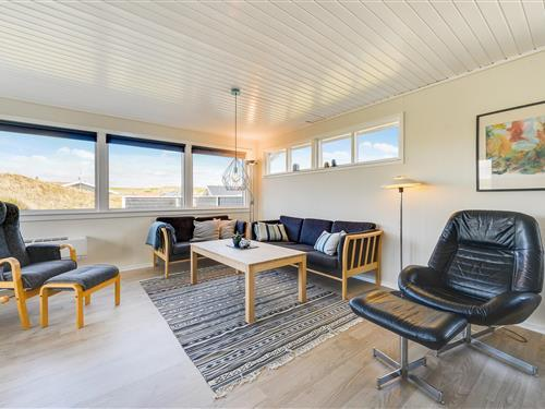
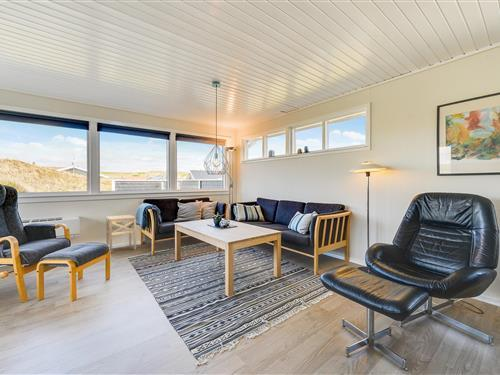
+ side table (120, 232)
